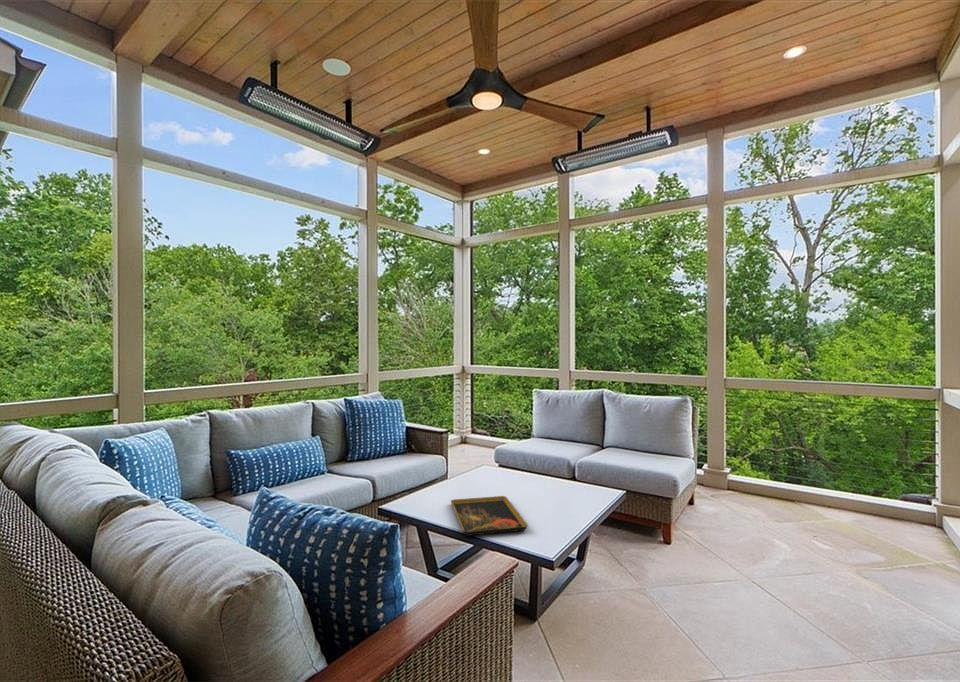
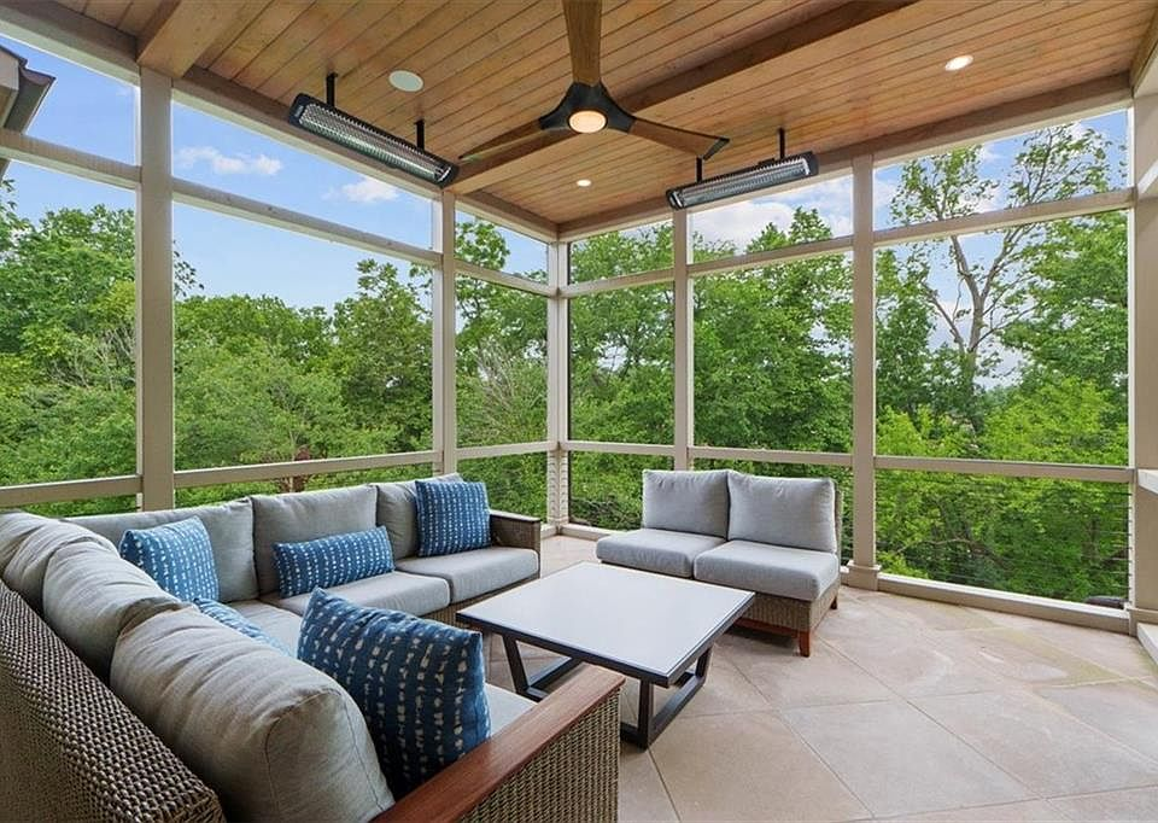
- decorative tray (486, 514)
